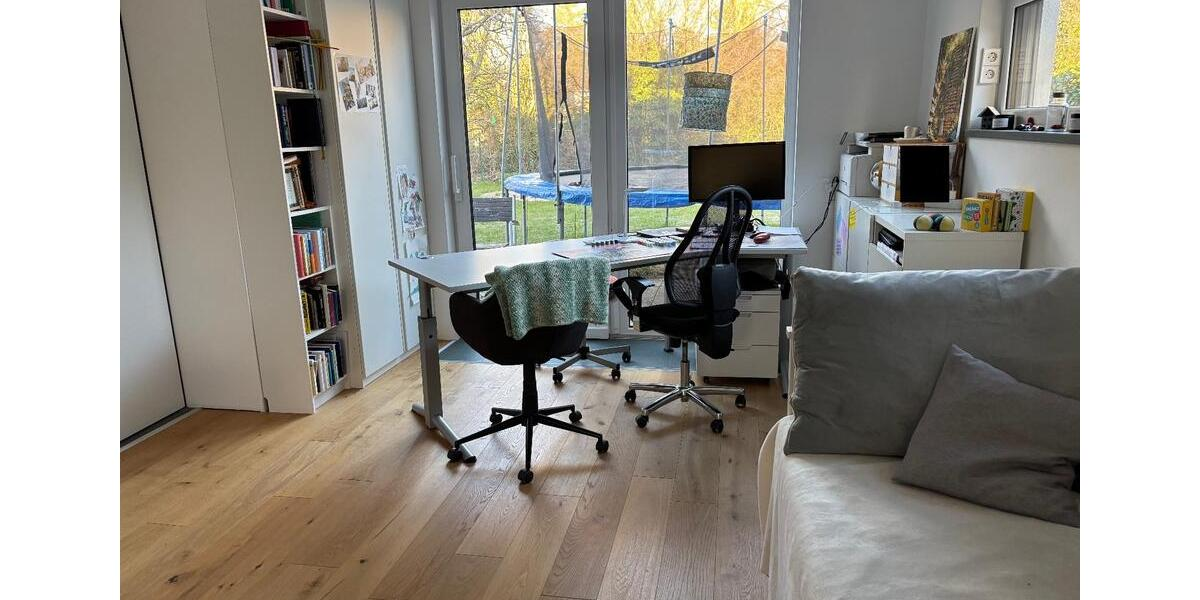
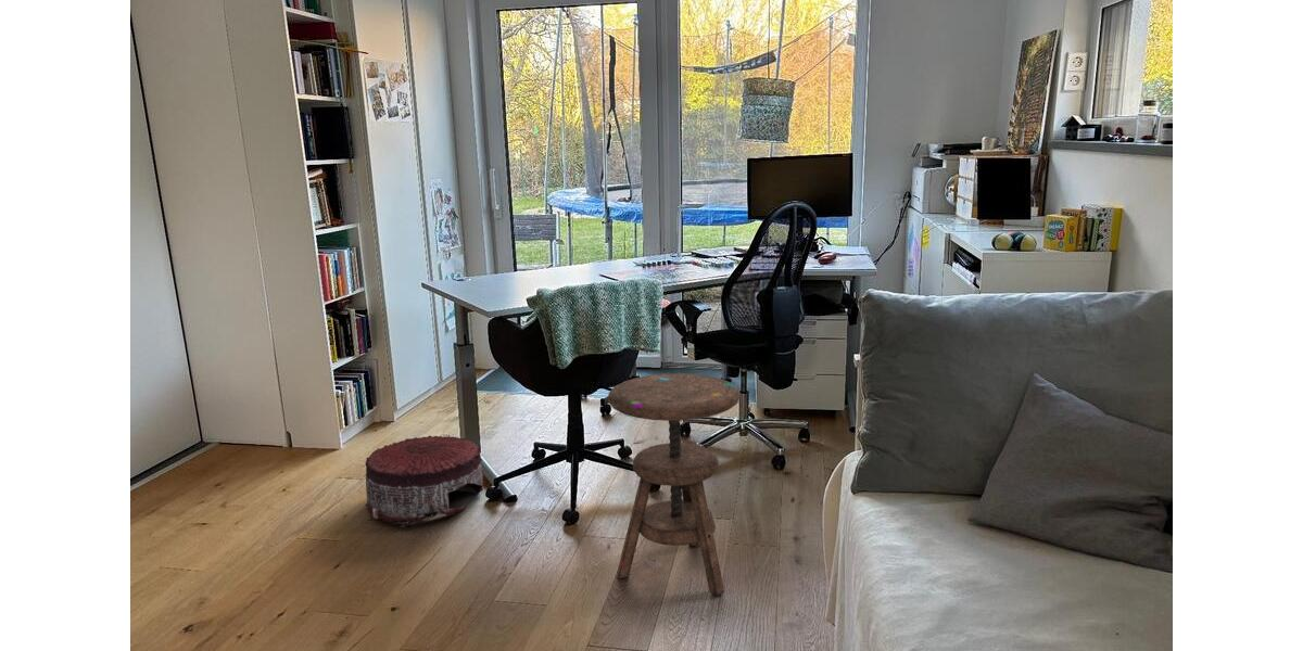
+ pouf (423, 474)
+ side table (675, 481)
